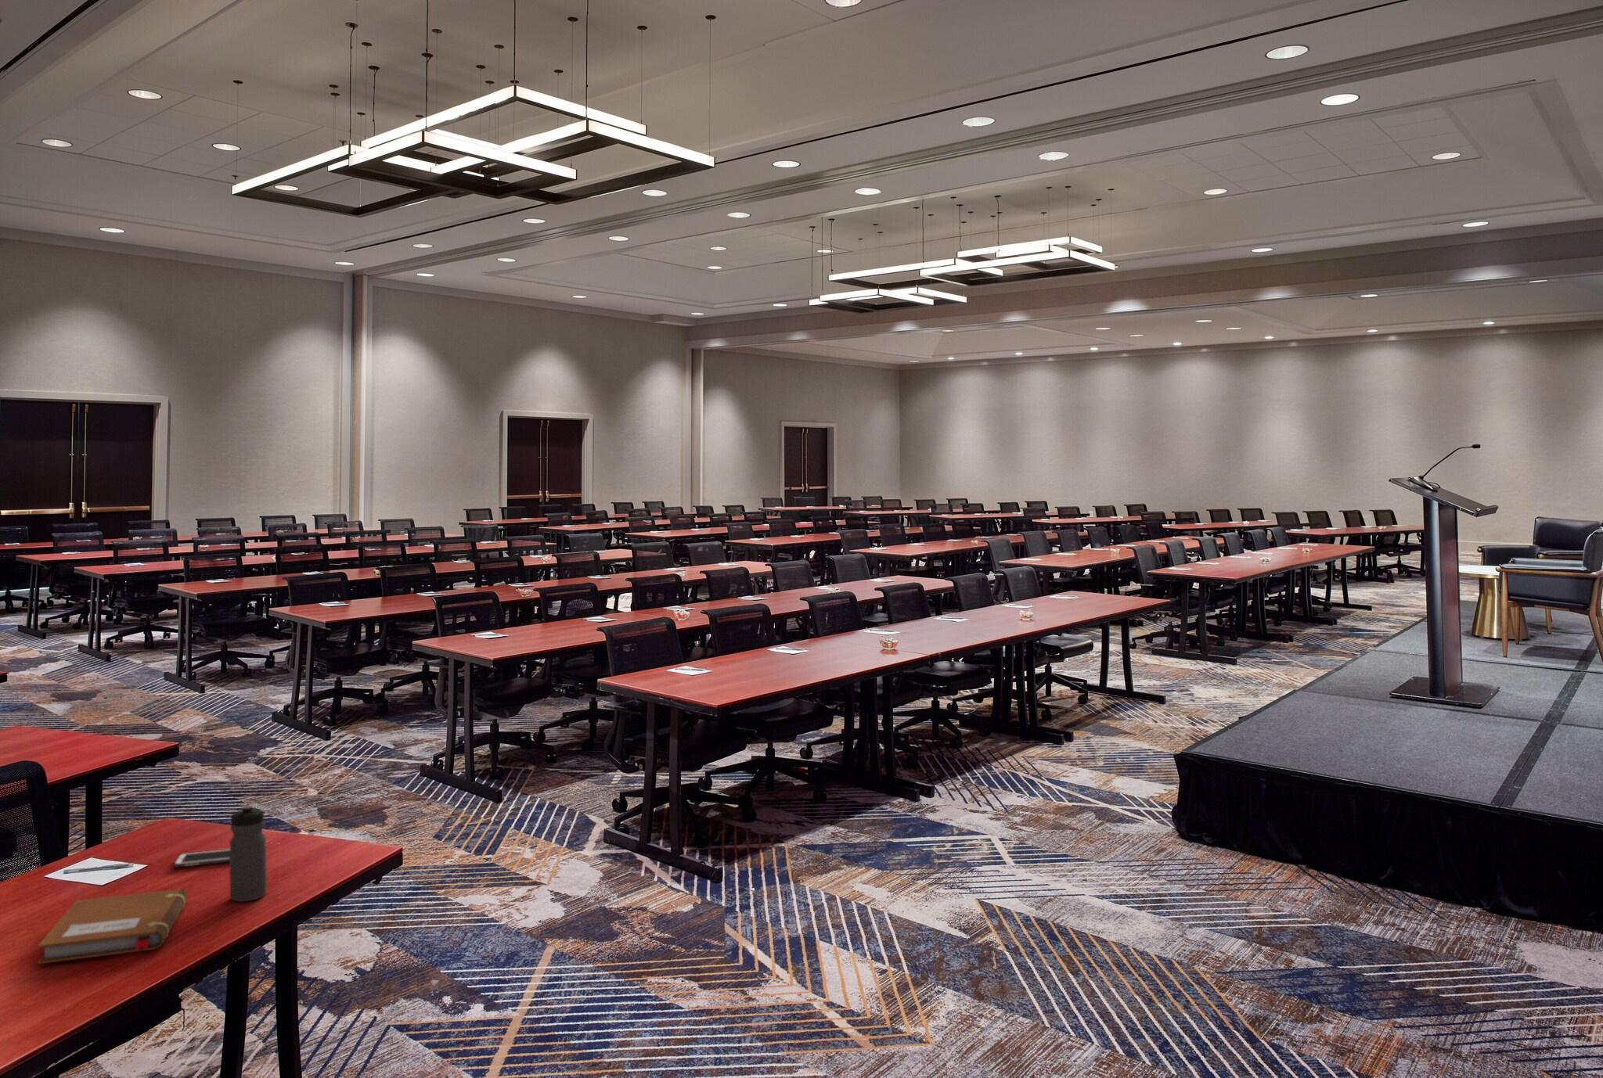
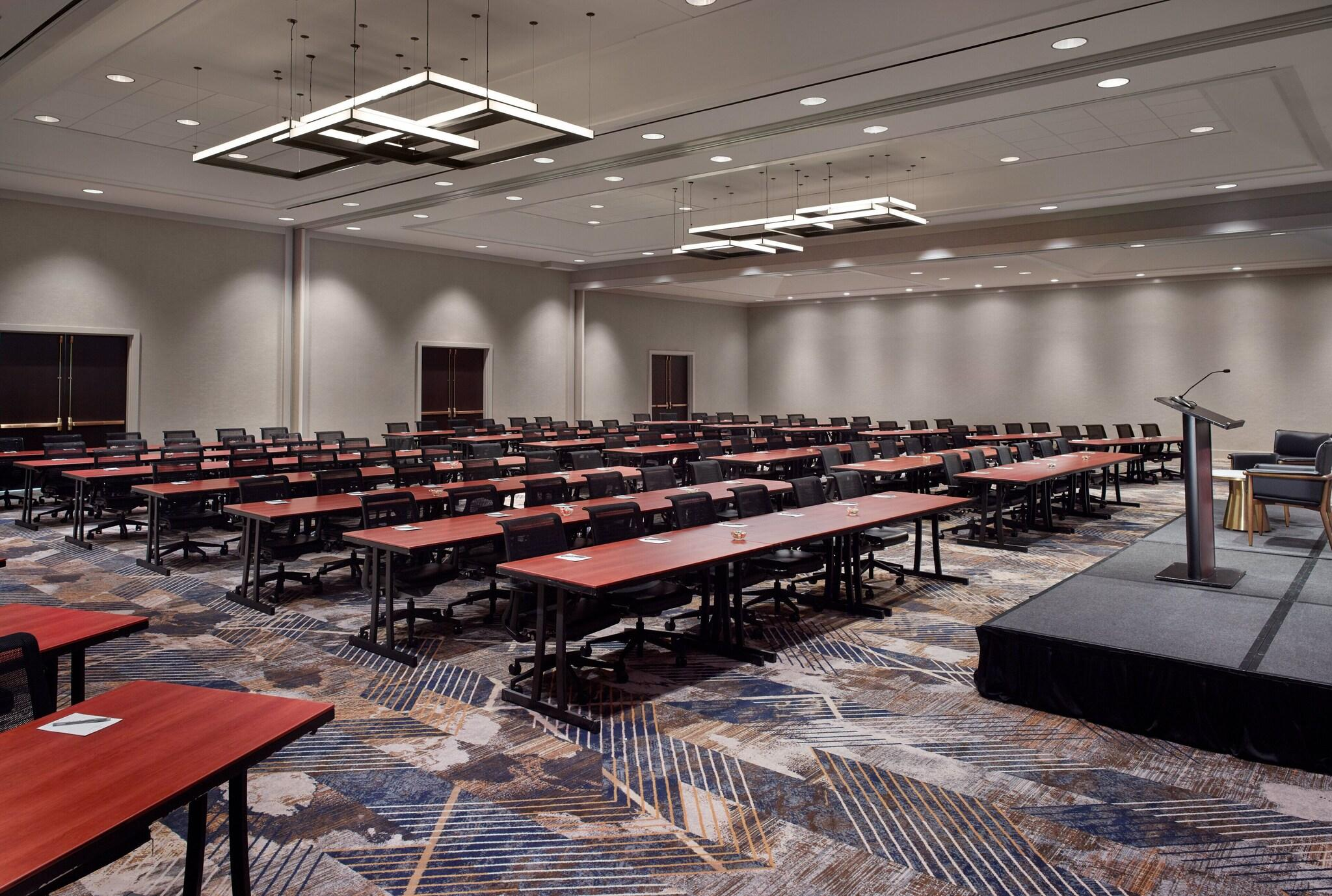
- cell phone (212, 857)
- notebook (118, 924)
- water bottle (248, 851)
